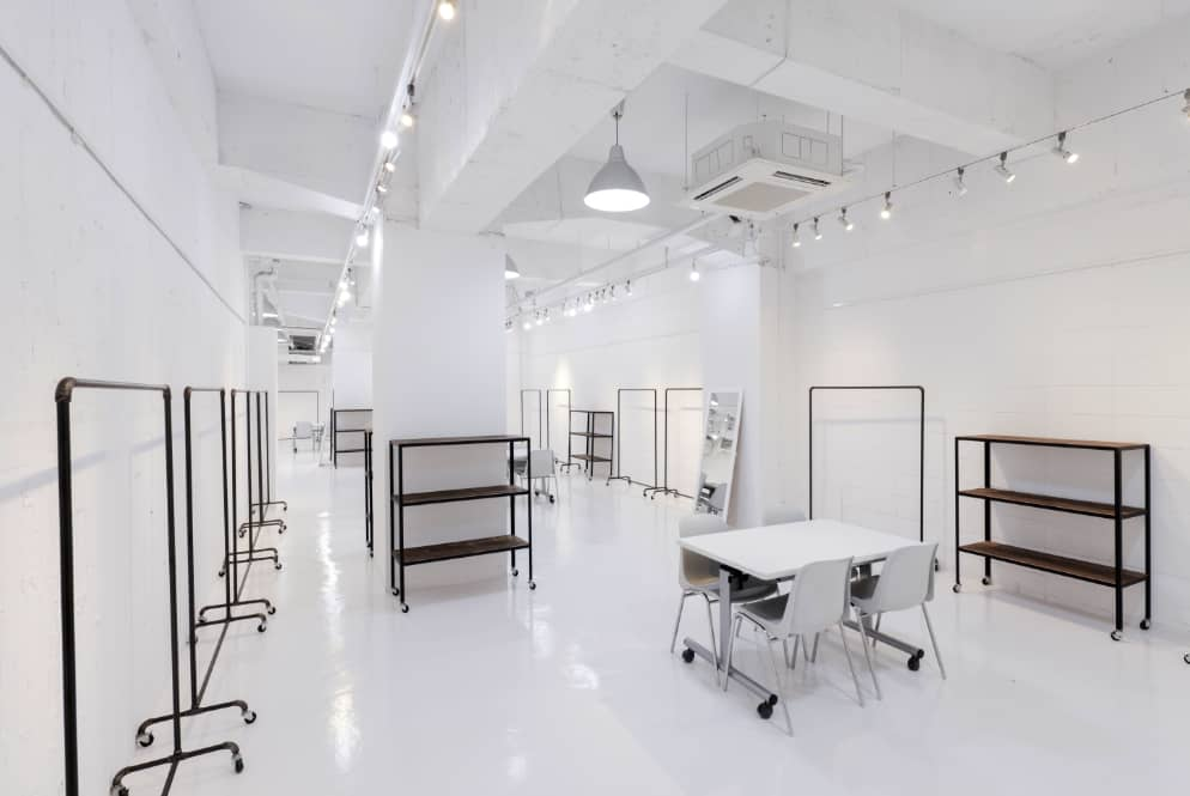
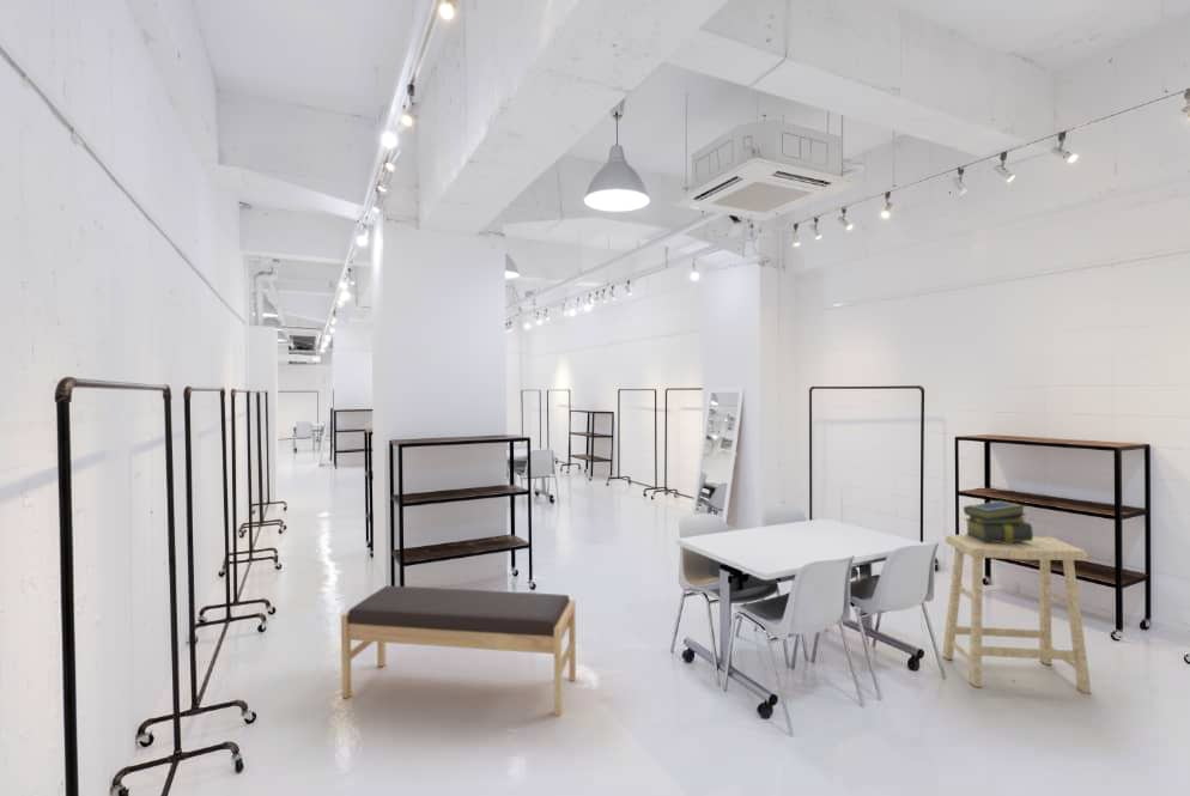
+ stack of books (996, 521)
+ stool (1012, 628)
+ bench (462, 644)
